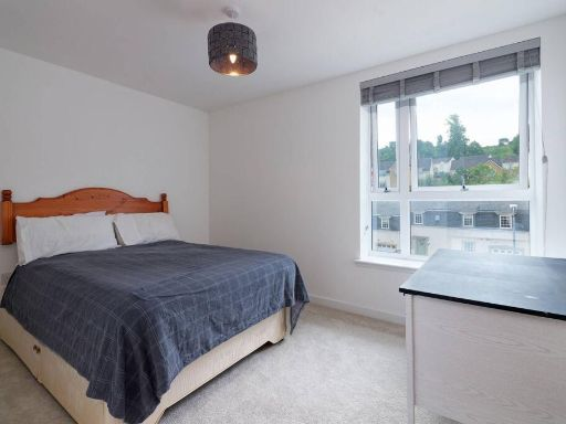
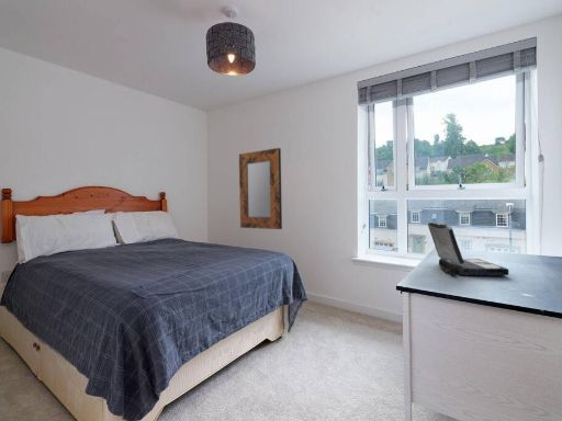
+ laptop (458, 247)
+ home mirror (259, 190)
